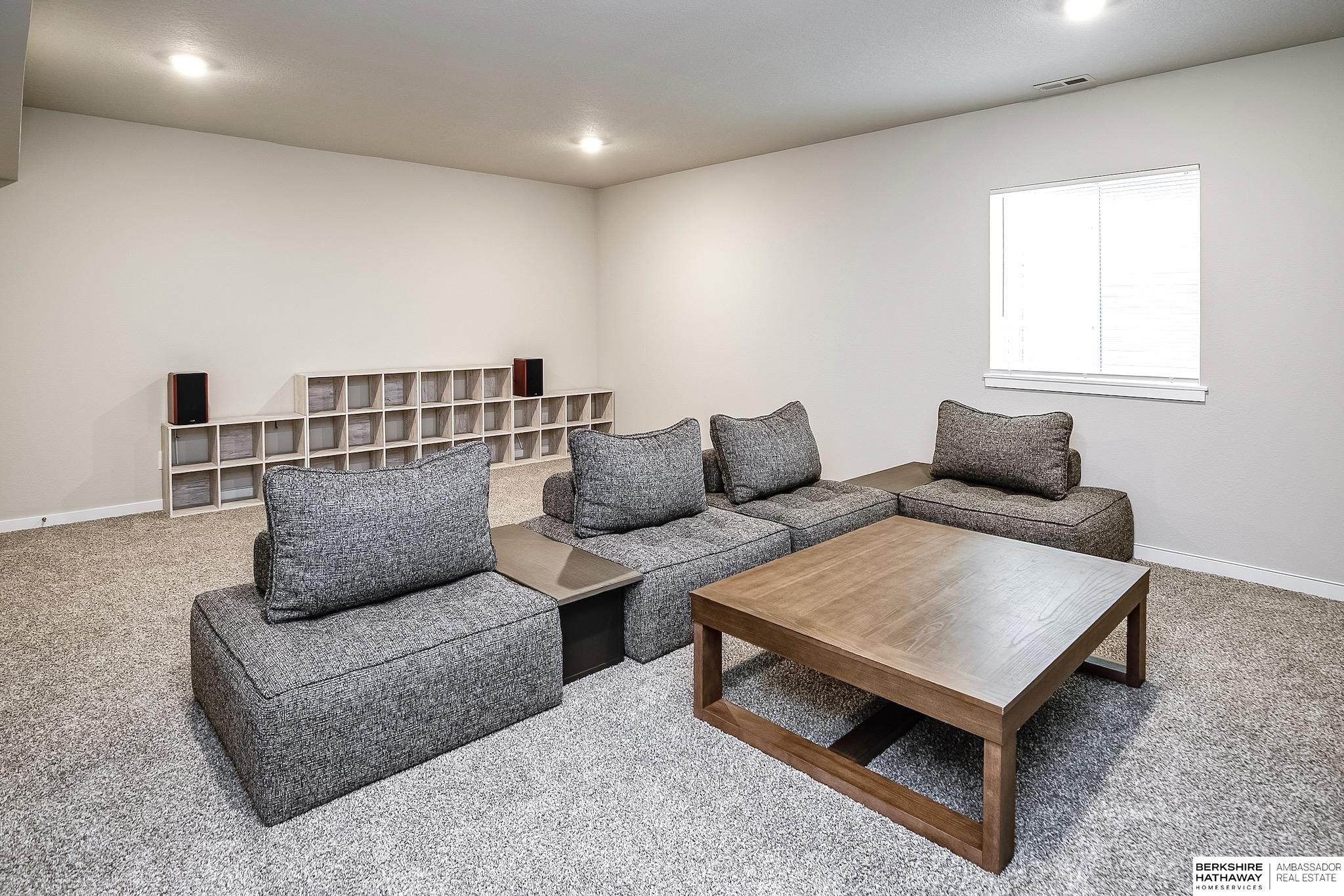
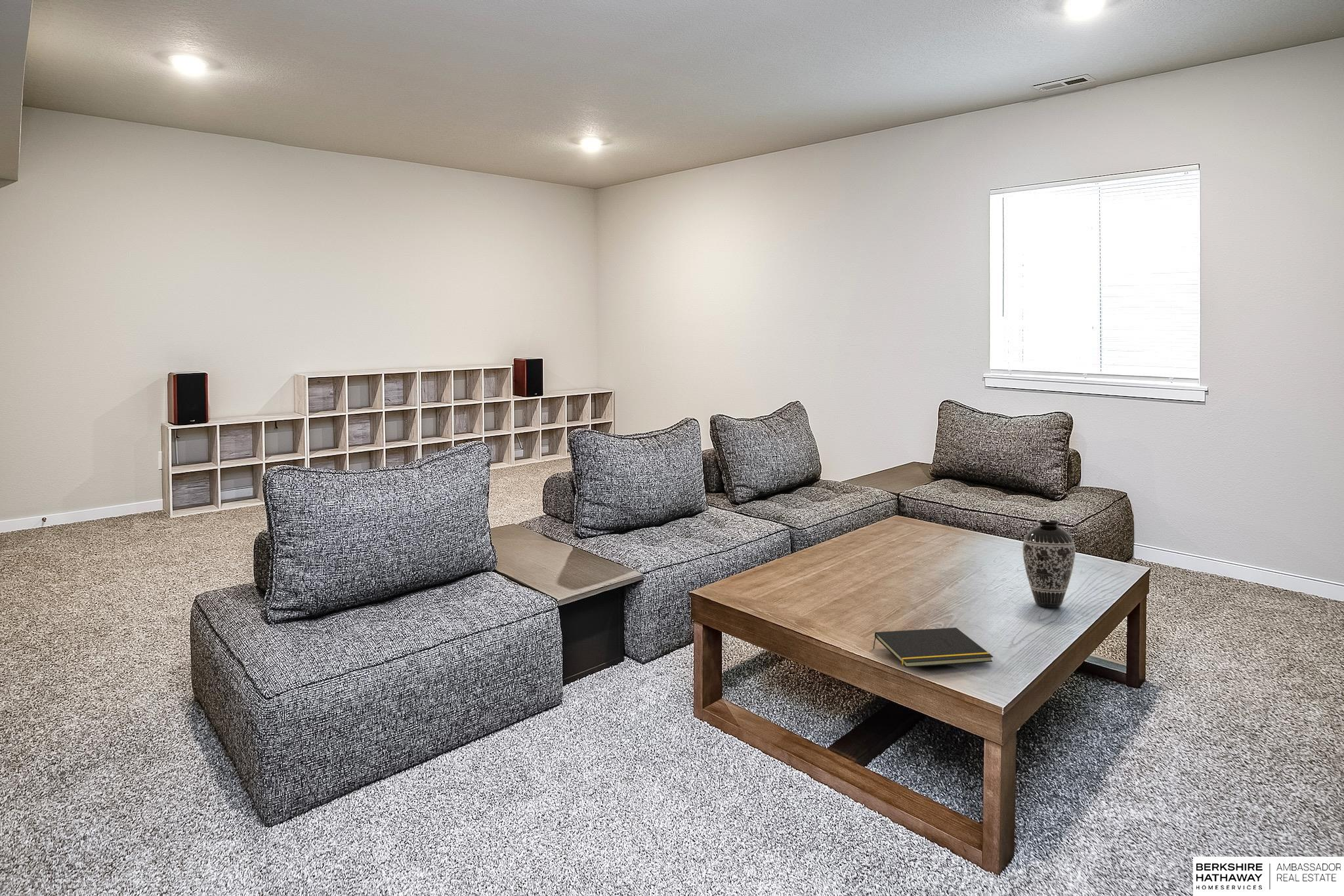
+ decorative vase (1048, 563)
+ notepad (932, 646)
